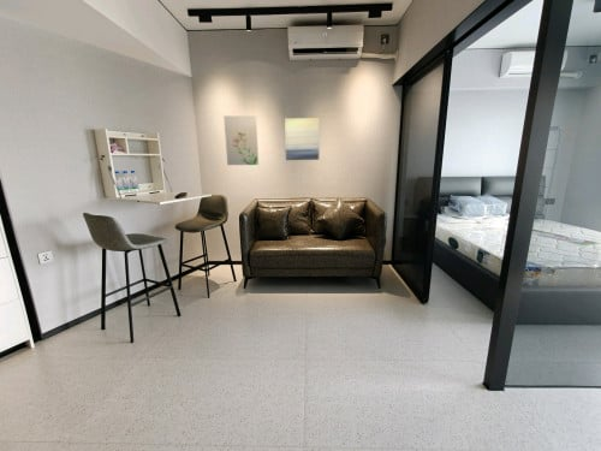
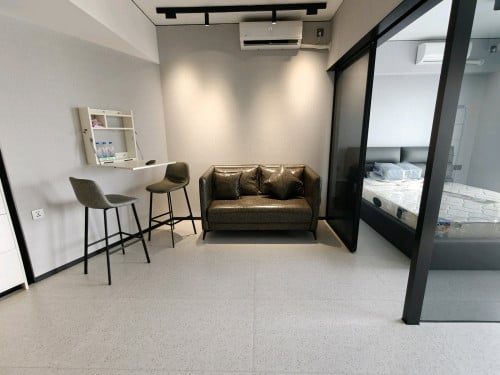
- wall art (242, 141)
- wall art (302, 140)
